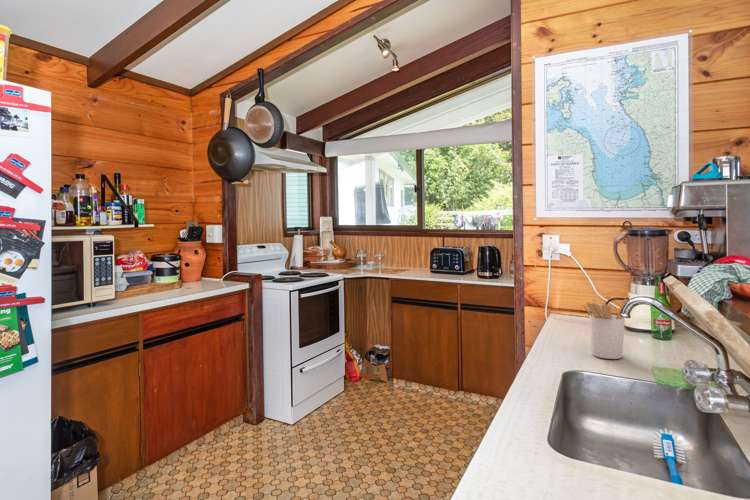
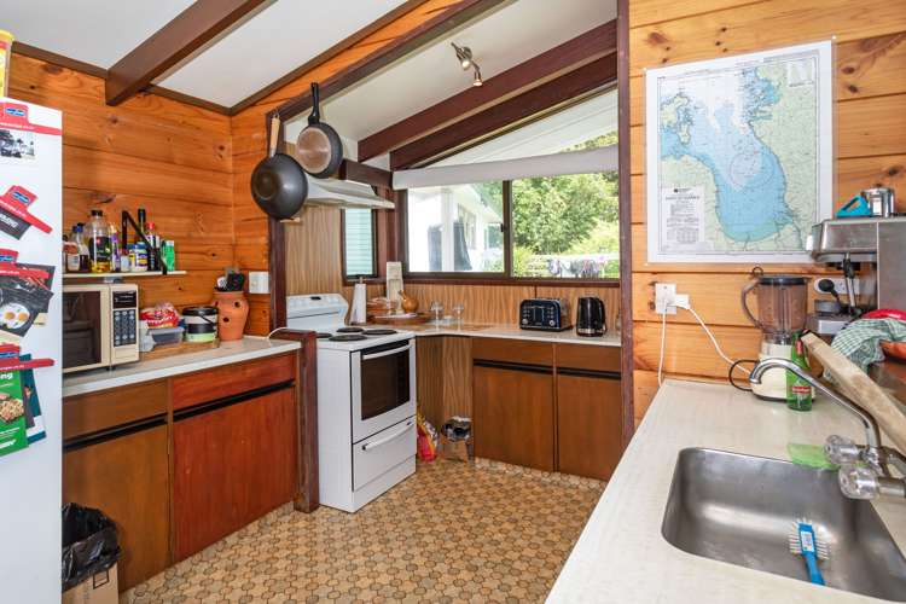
- utensil holder (604, 327)
